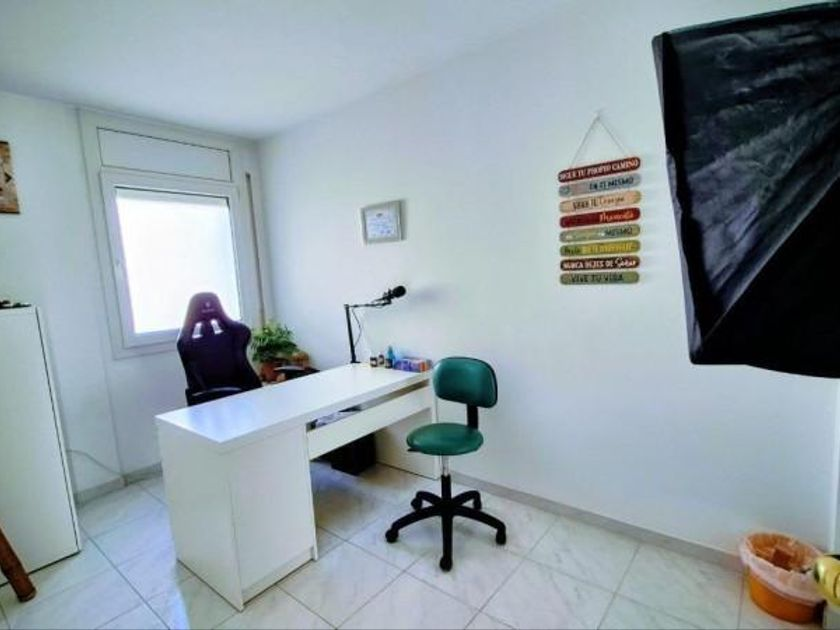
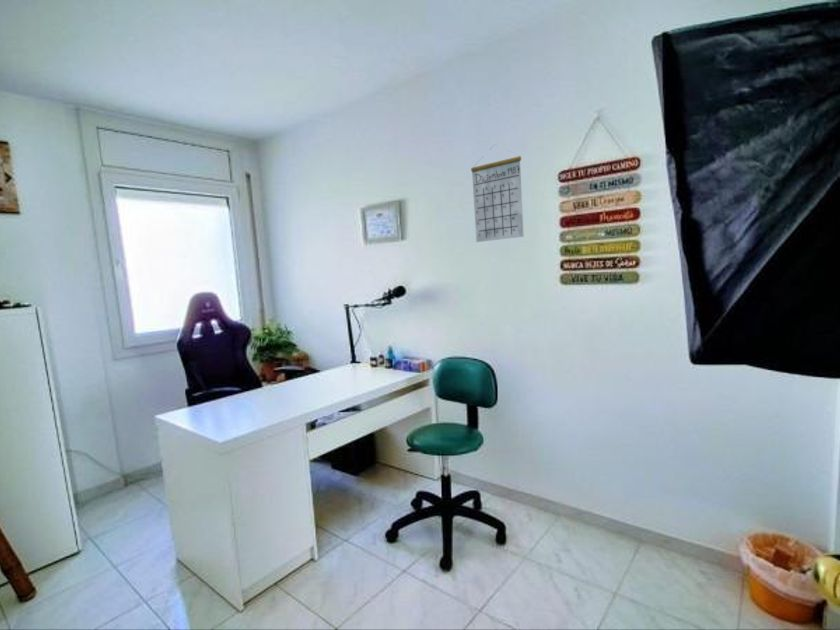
+ calendar (496, 191)
